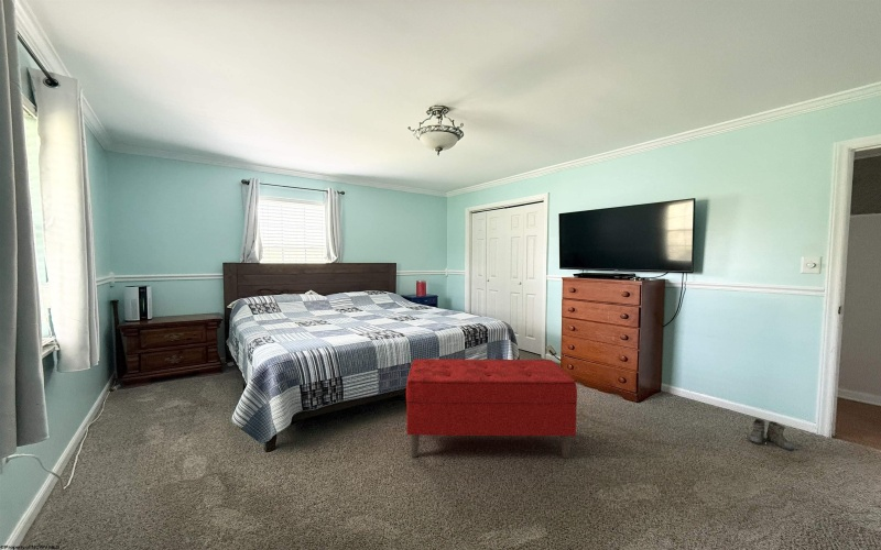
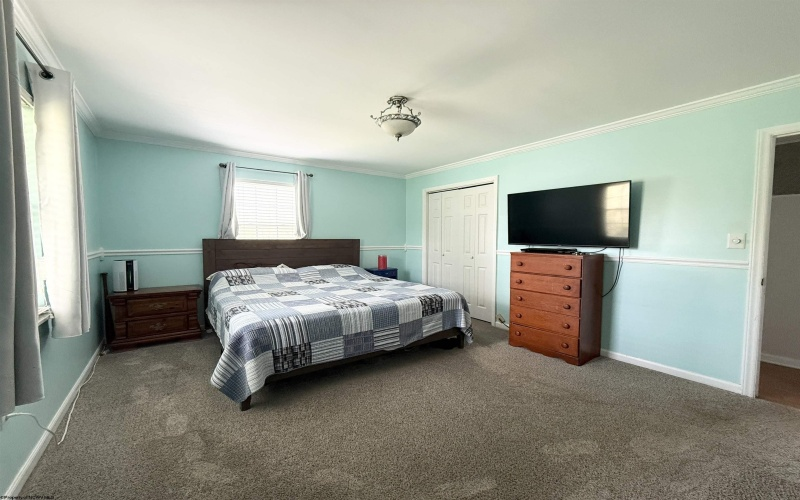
- boots (766, 432)
- bench (486, 405)
